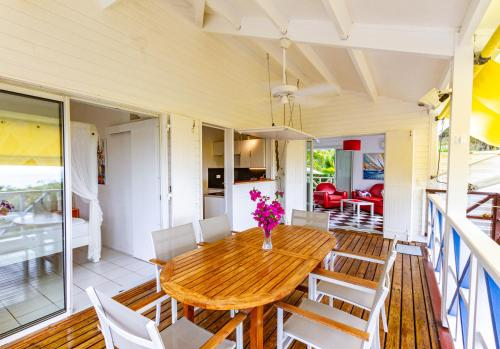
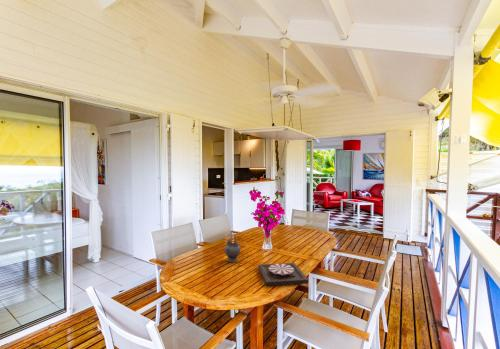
+ plate (281, 272)
+ teapot (231, 247)
